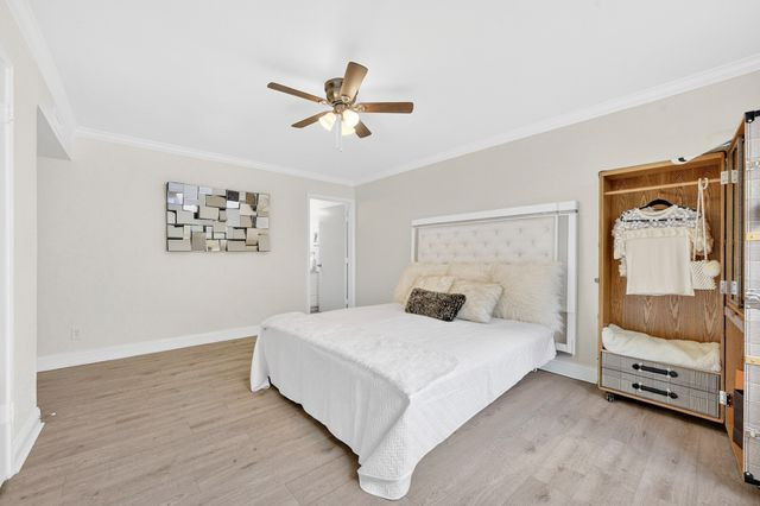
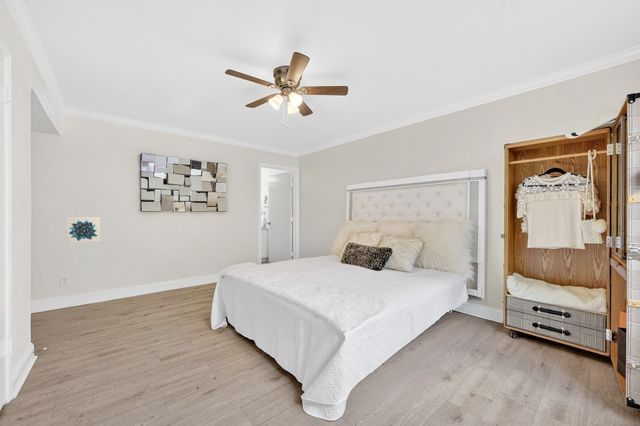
+ wall art (83, 229)
